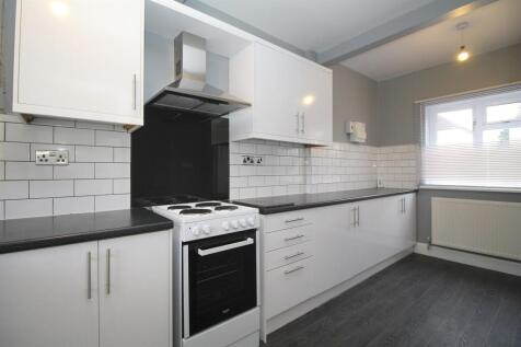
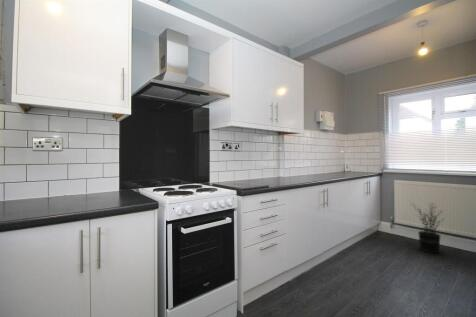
+ potted plant (427, 225)
